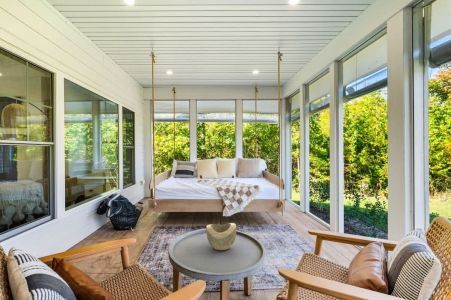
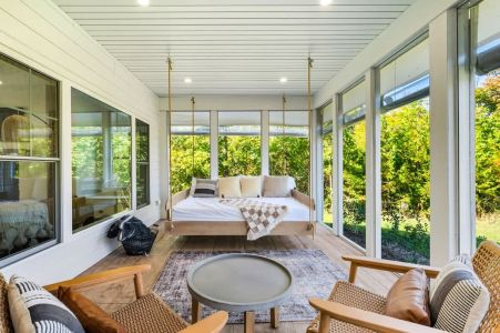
- decorative bowl (221, 236)
